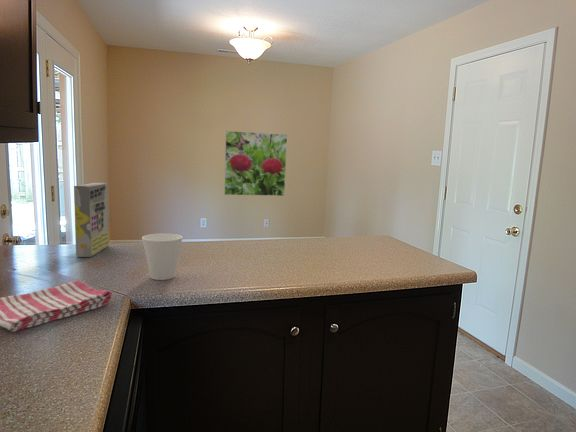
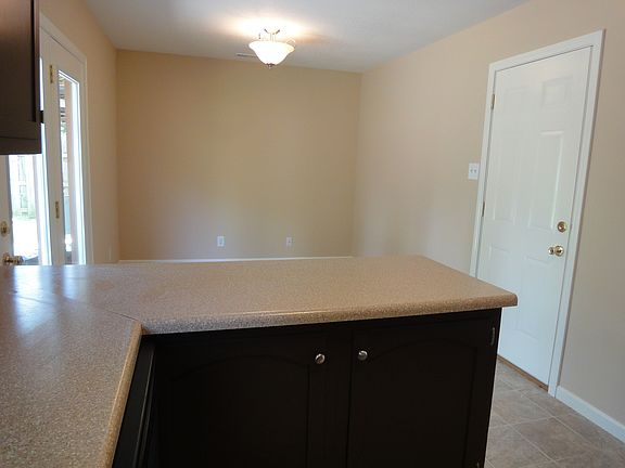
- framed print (255, 164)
- cereal box (92, 217)
- cup (162, 256)
- dish towel (48, 301)
